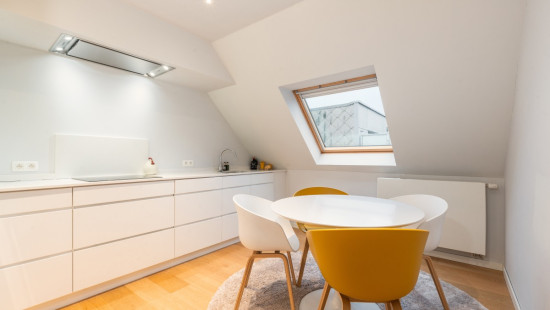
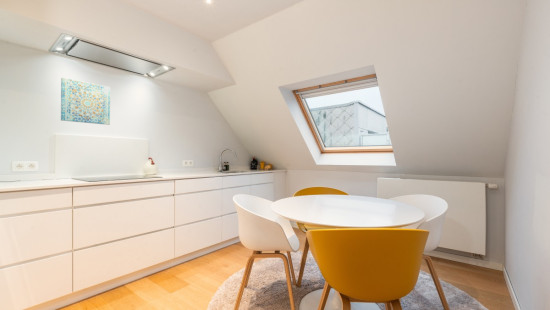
+ wall art (86, 102)
